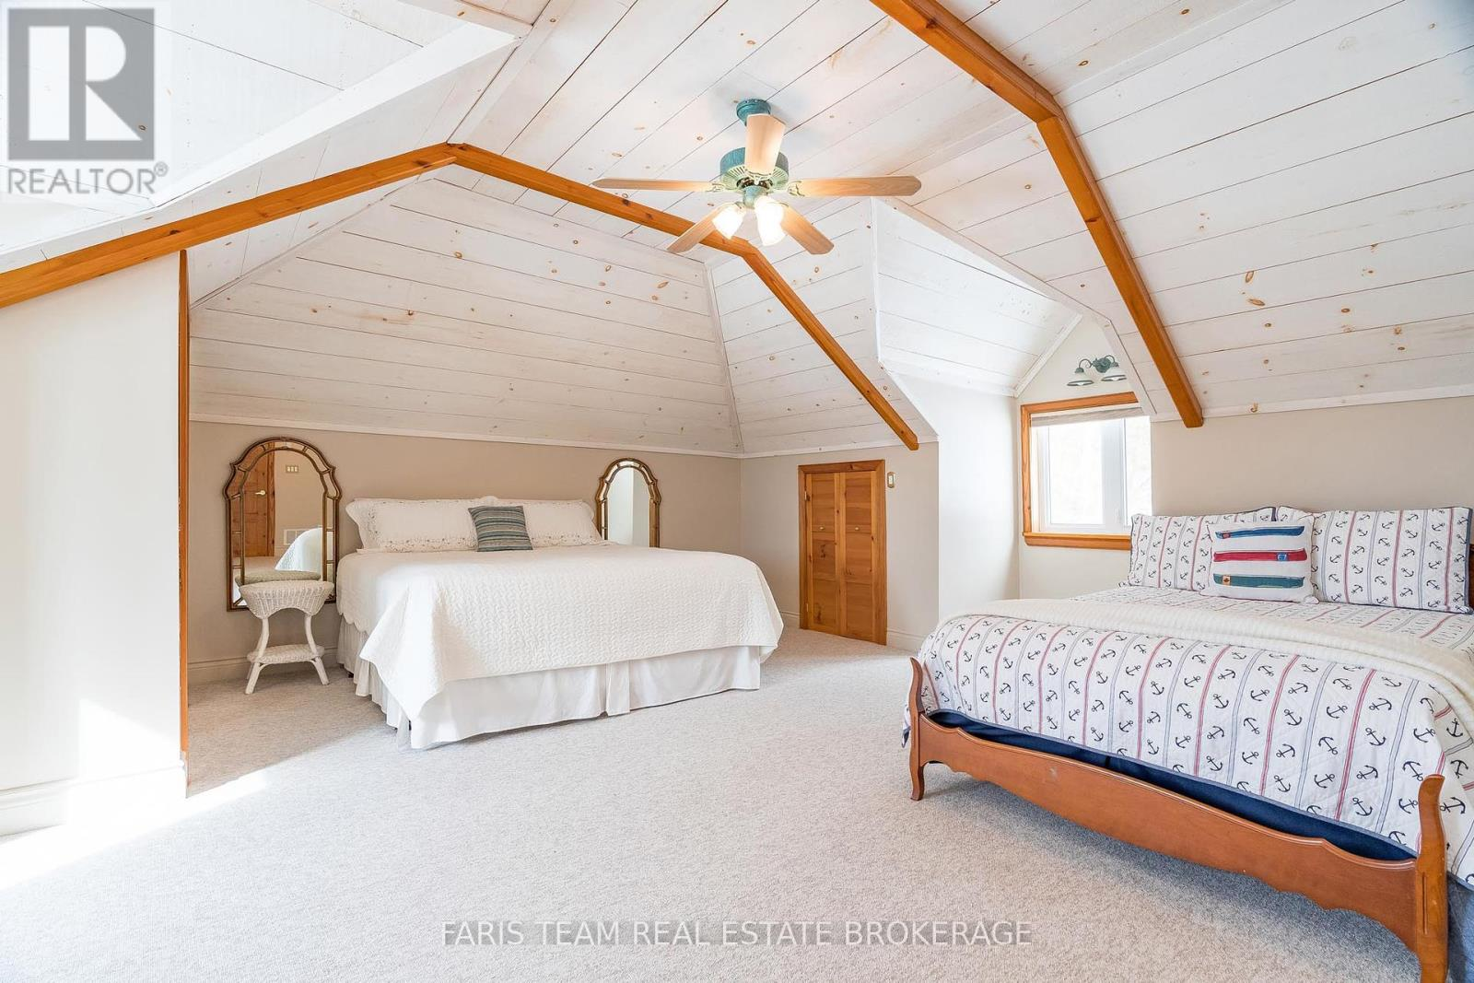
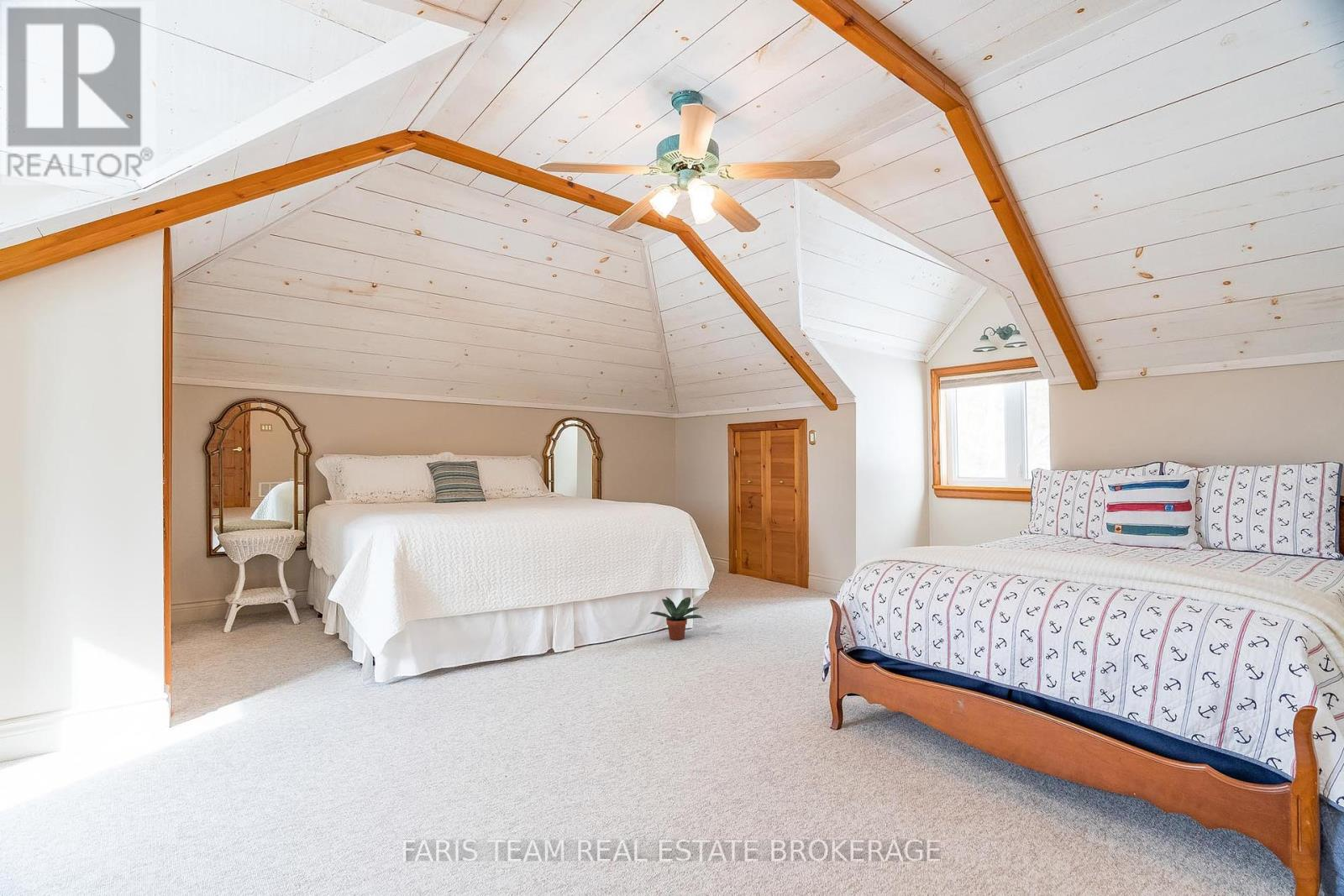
+ potted plant (677, 616)
